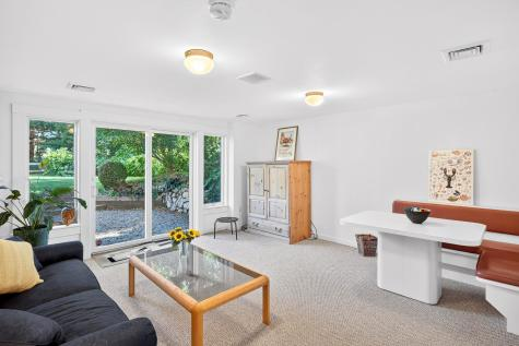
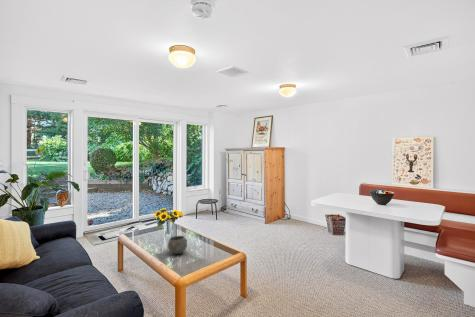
+ bowl (177, 245)
